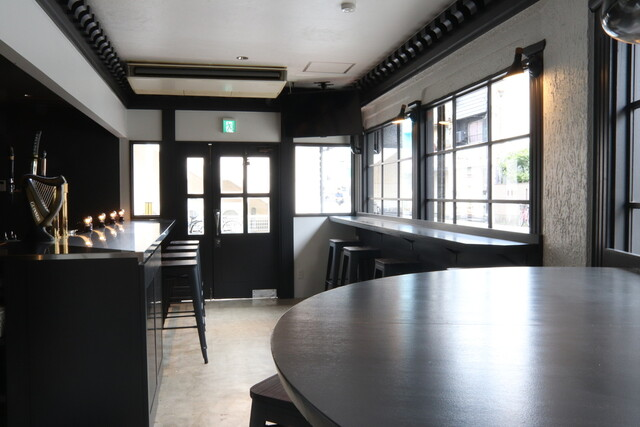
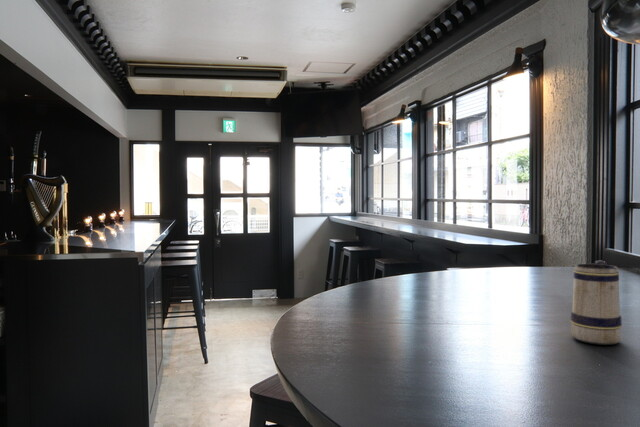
+ beer mug (597, 300)
